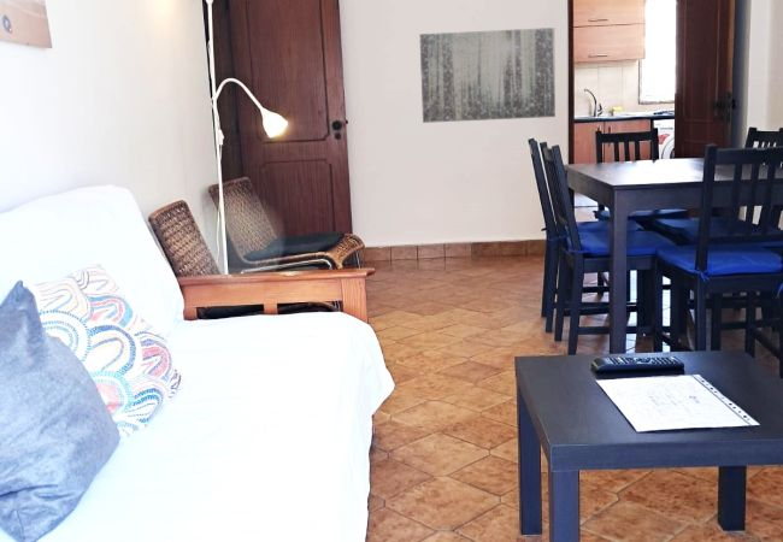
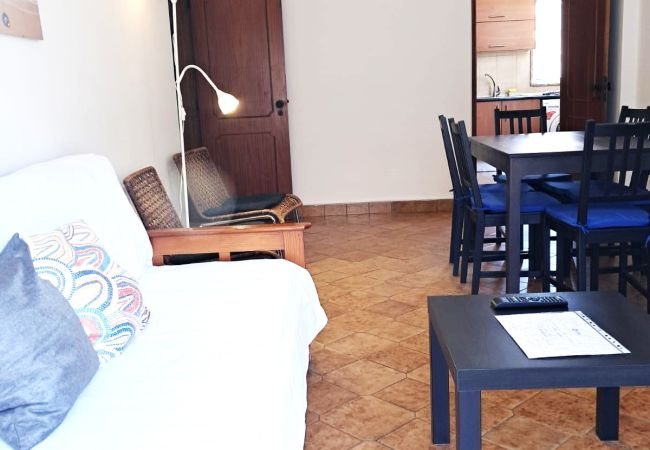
- wall art (487, 76)
